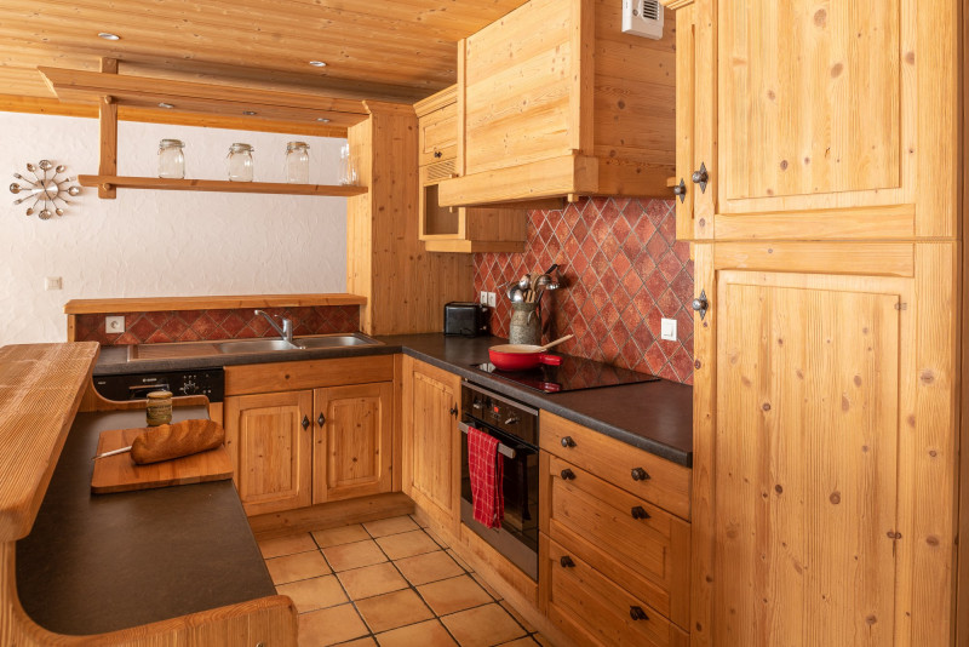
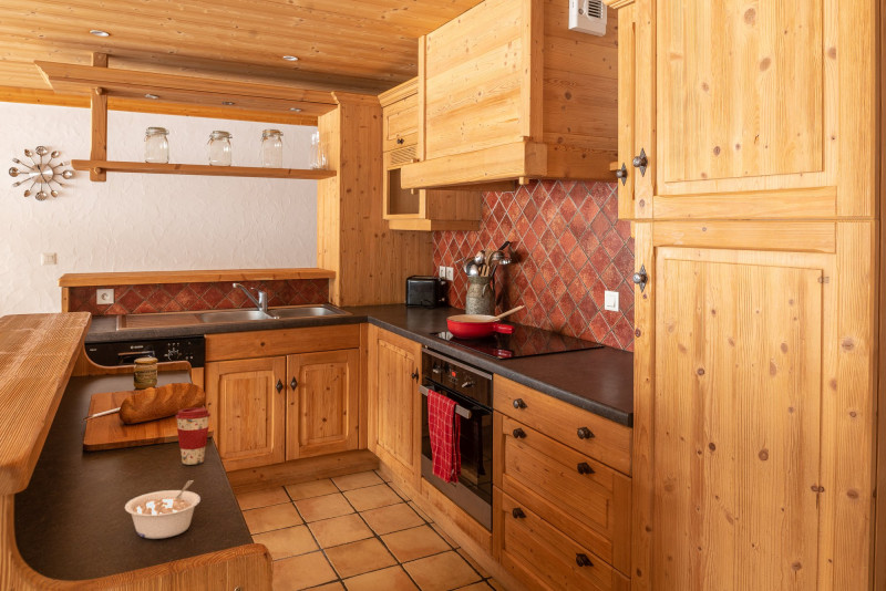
+ coffee cup (193, 435)
+ legume (163, 511)
